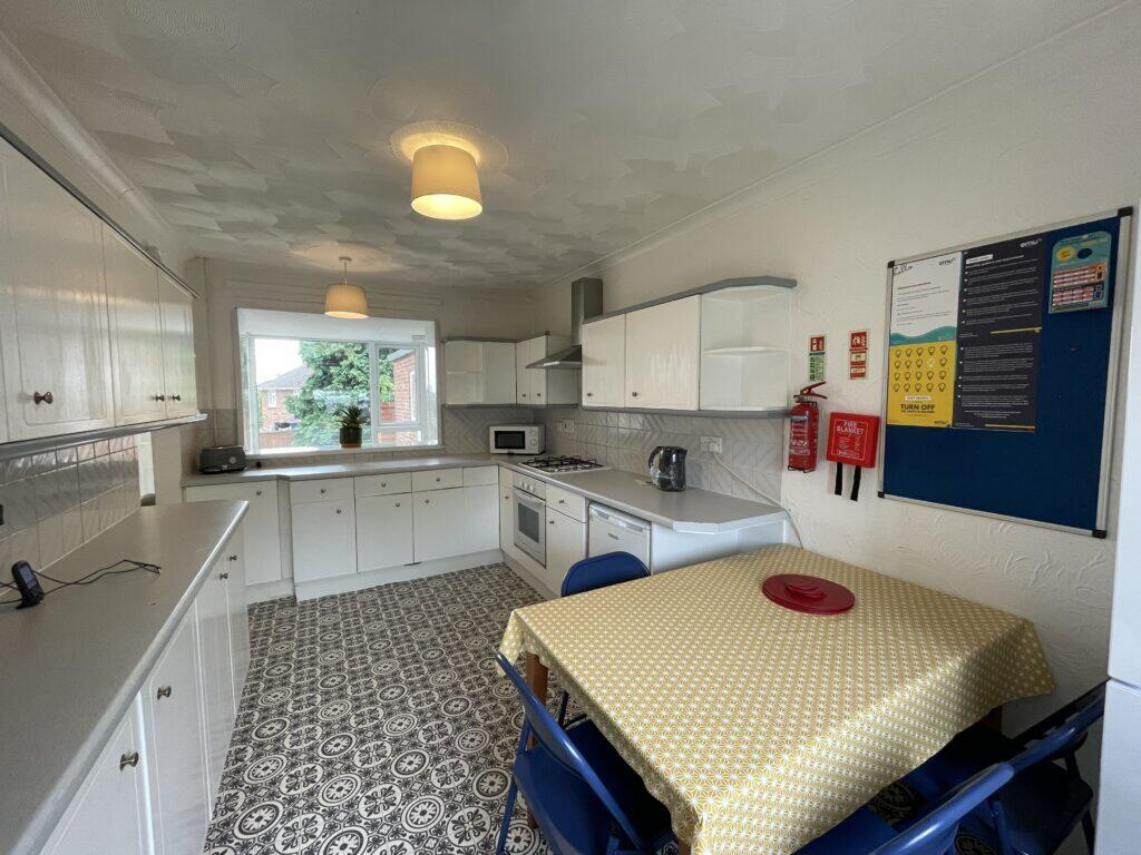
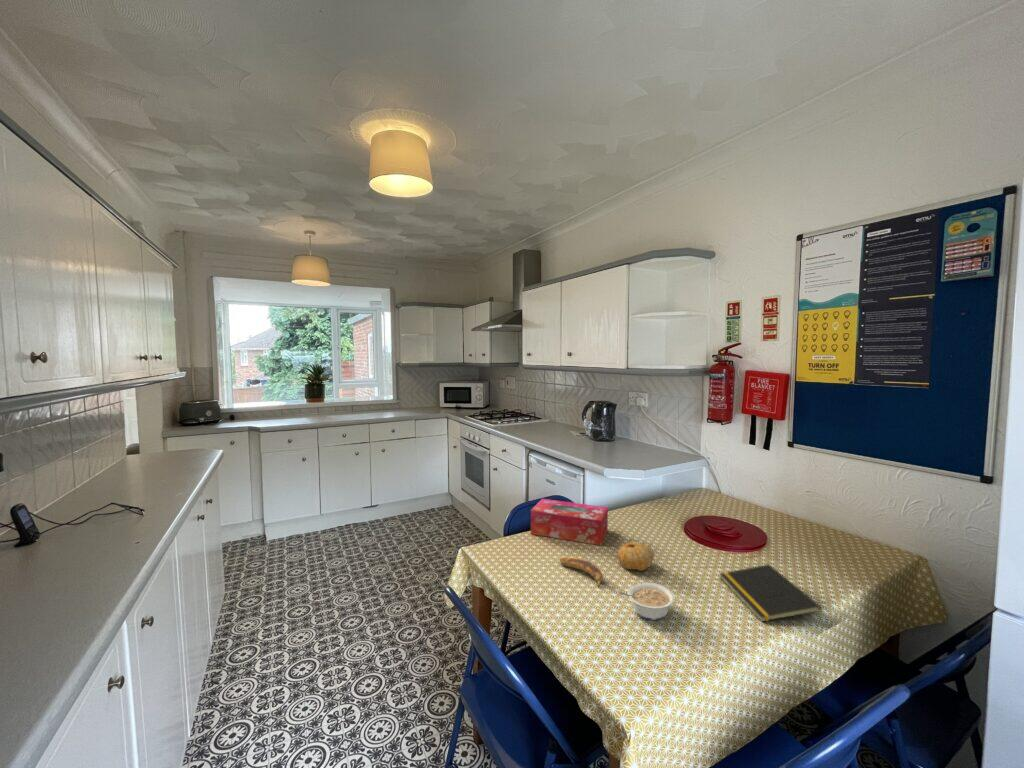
+ banana (581, 566)
+ fruit (635, 555)
+ notepad (765, 590)
+ legume (649, 601)
+ tissue box (569, 520)
